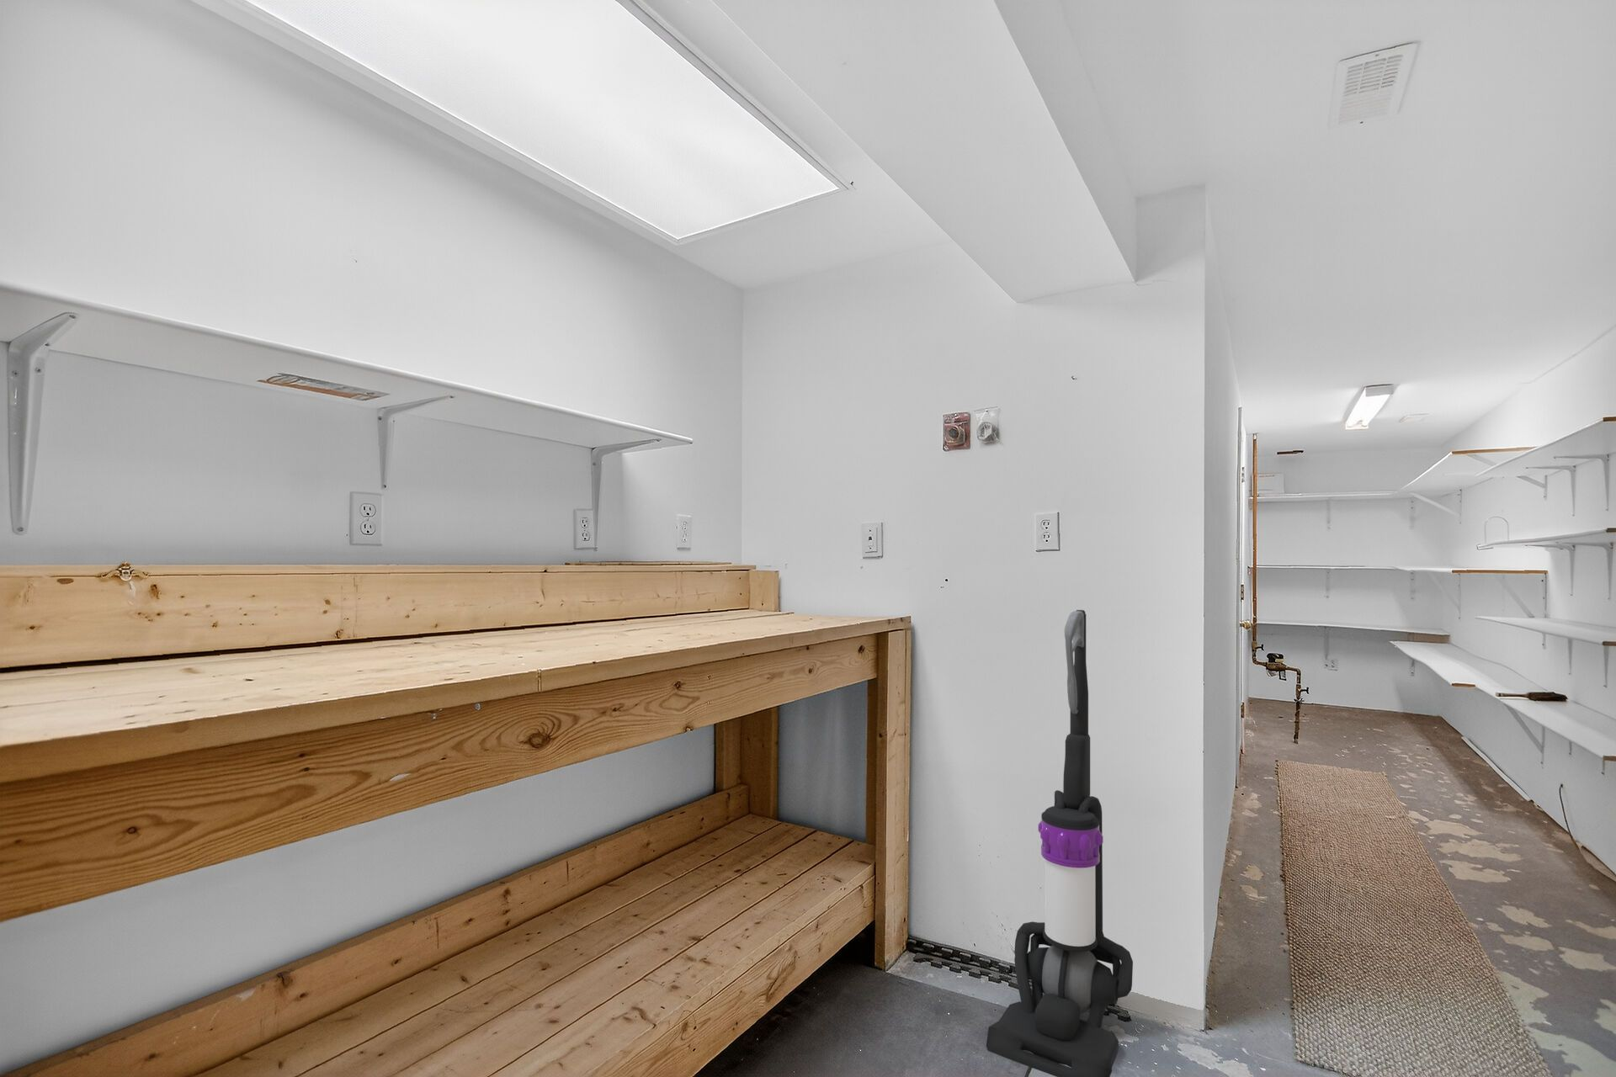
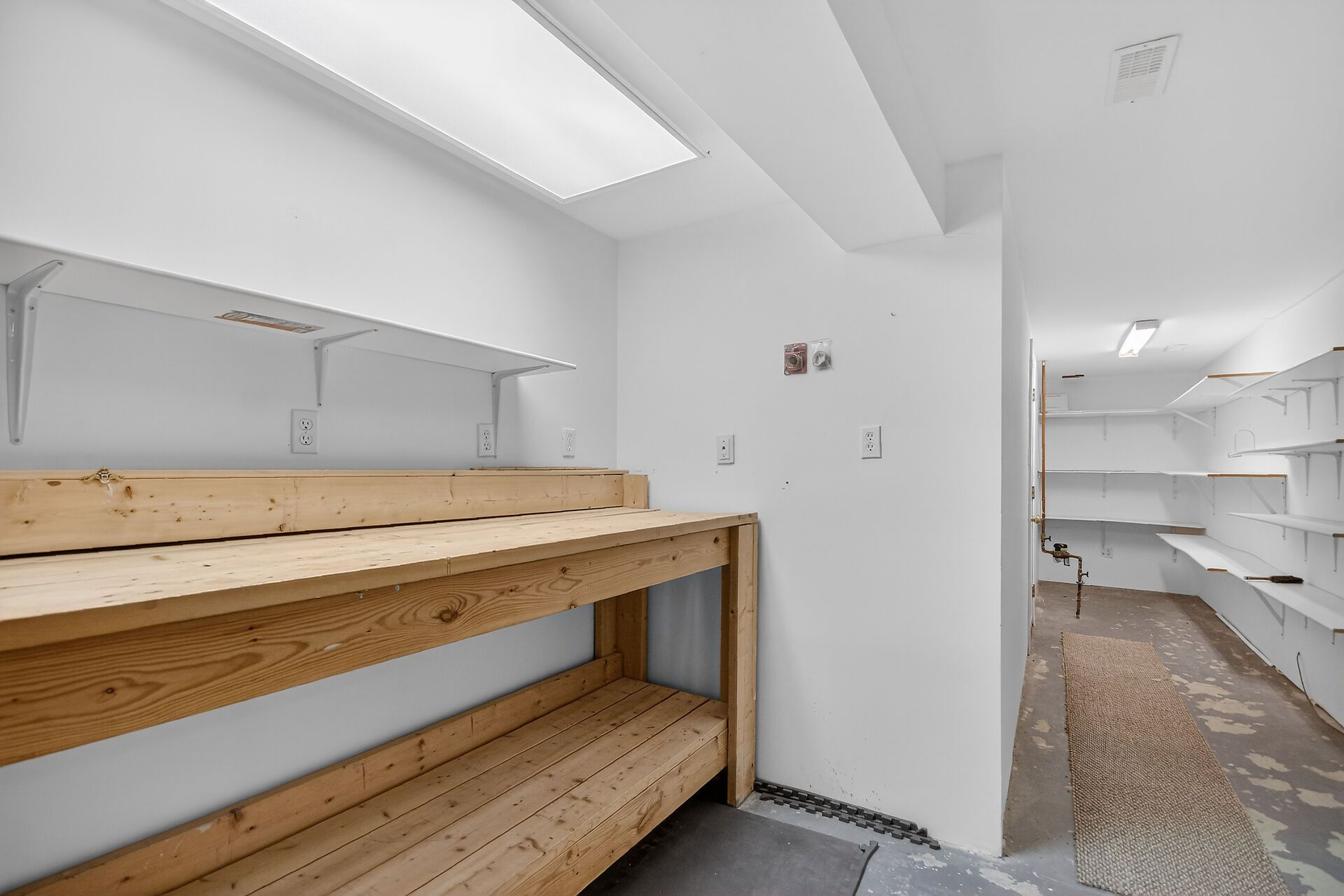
- vacuum cleaner (1065, 819)
